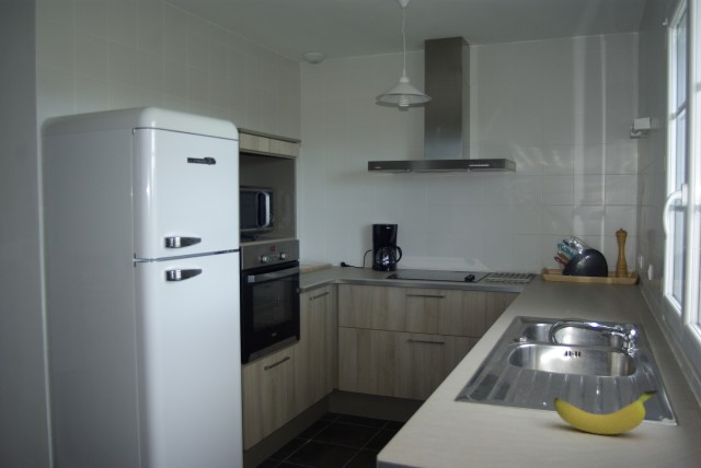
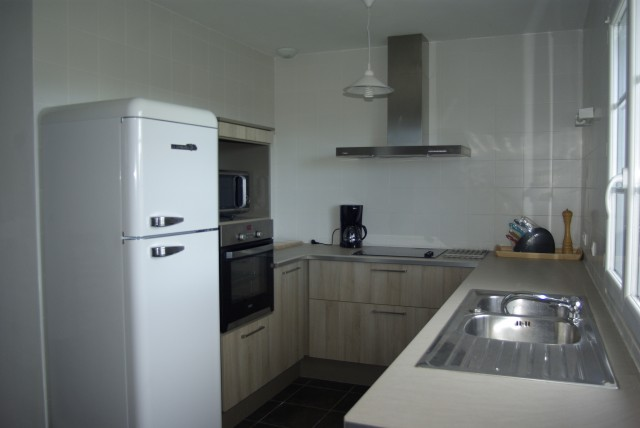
- banana (604, 414)
